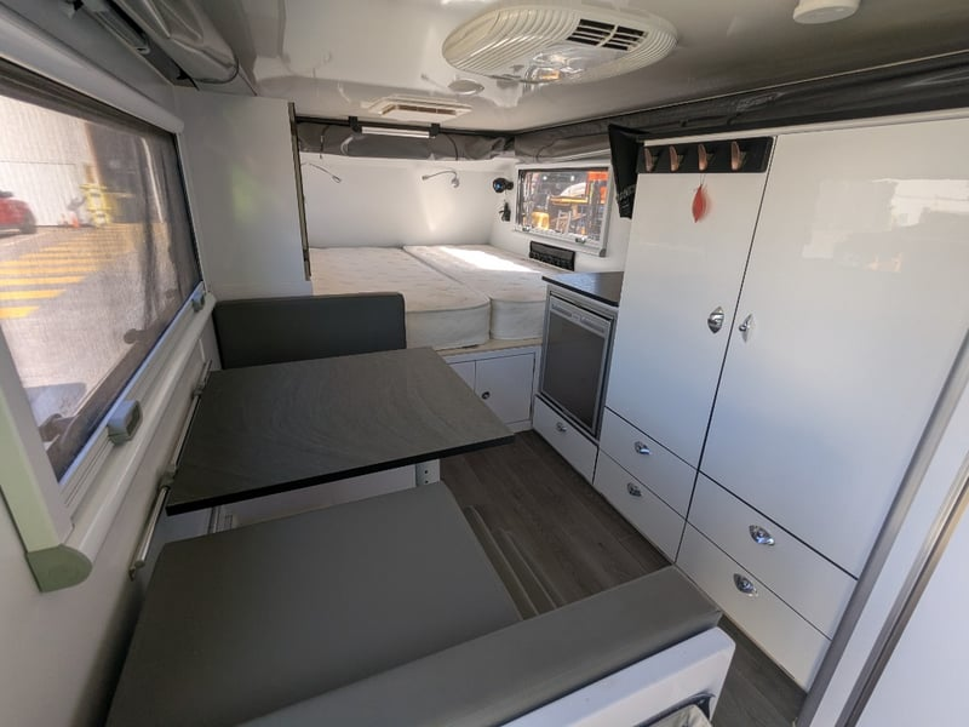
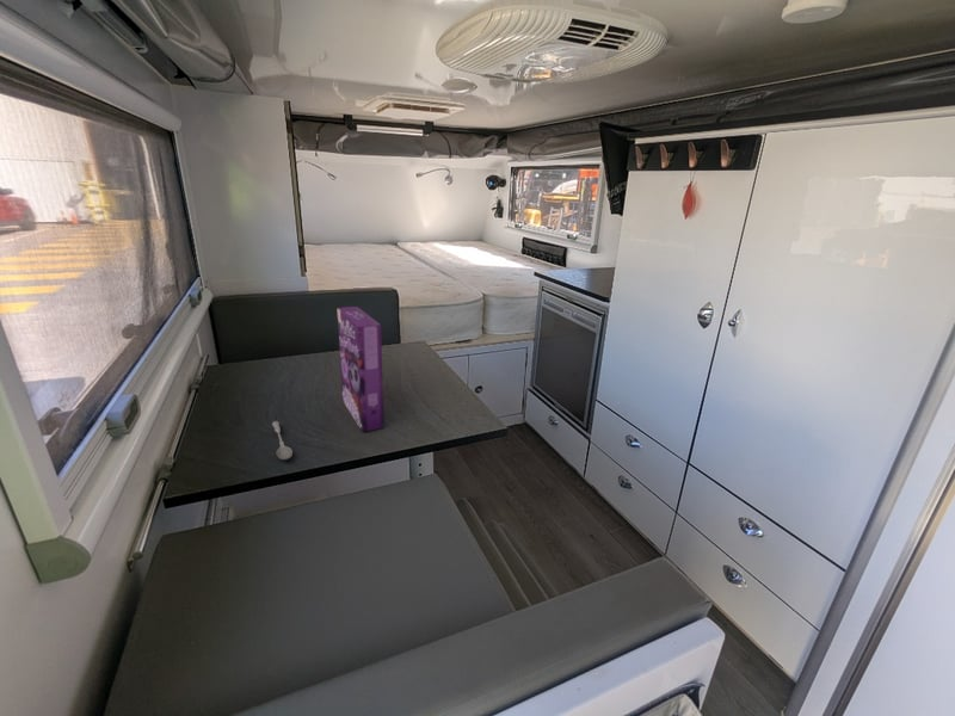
+ soupspoon (281, 440)
+ cereal box (359, 365)
